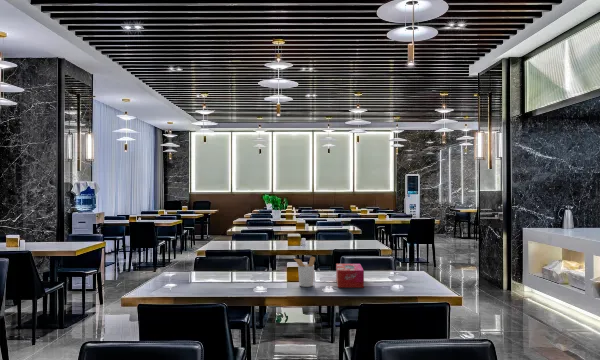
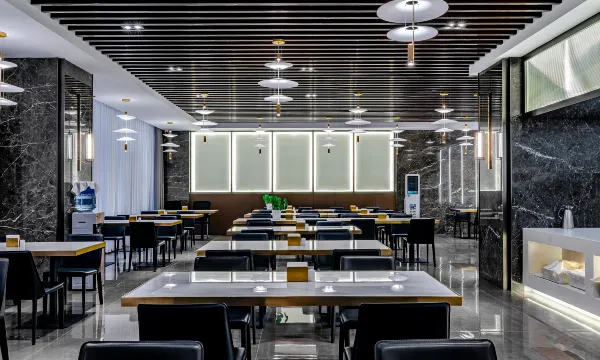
- tissue box (349, 275)
- utensil holder (303, 271)
